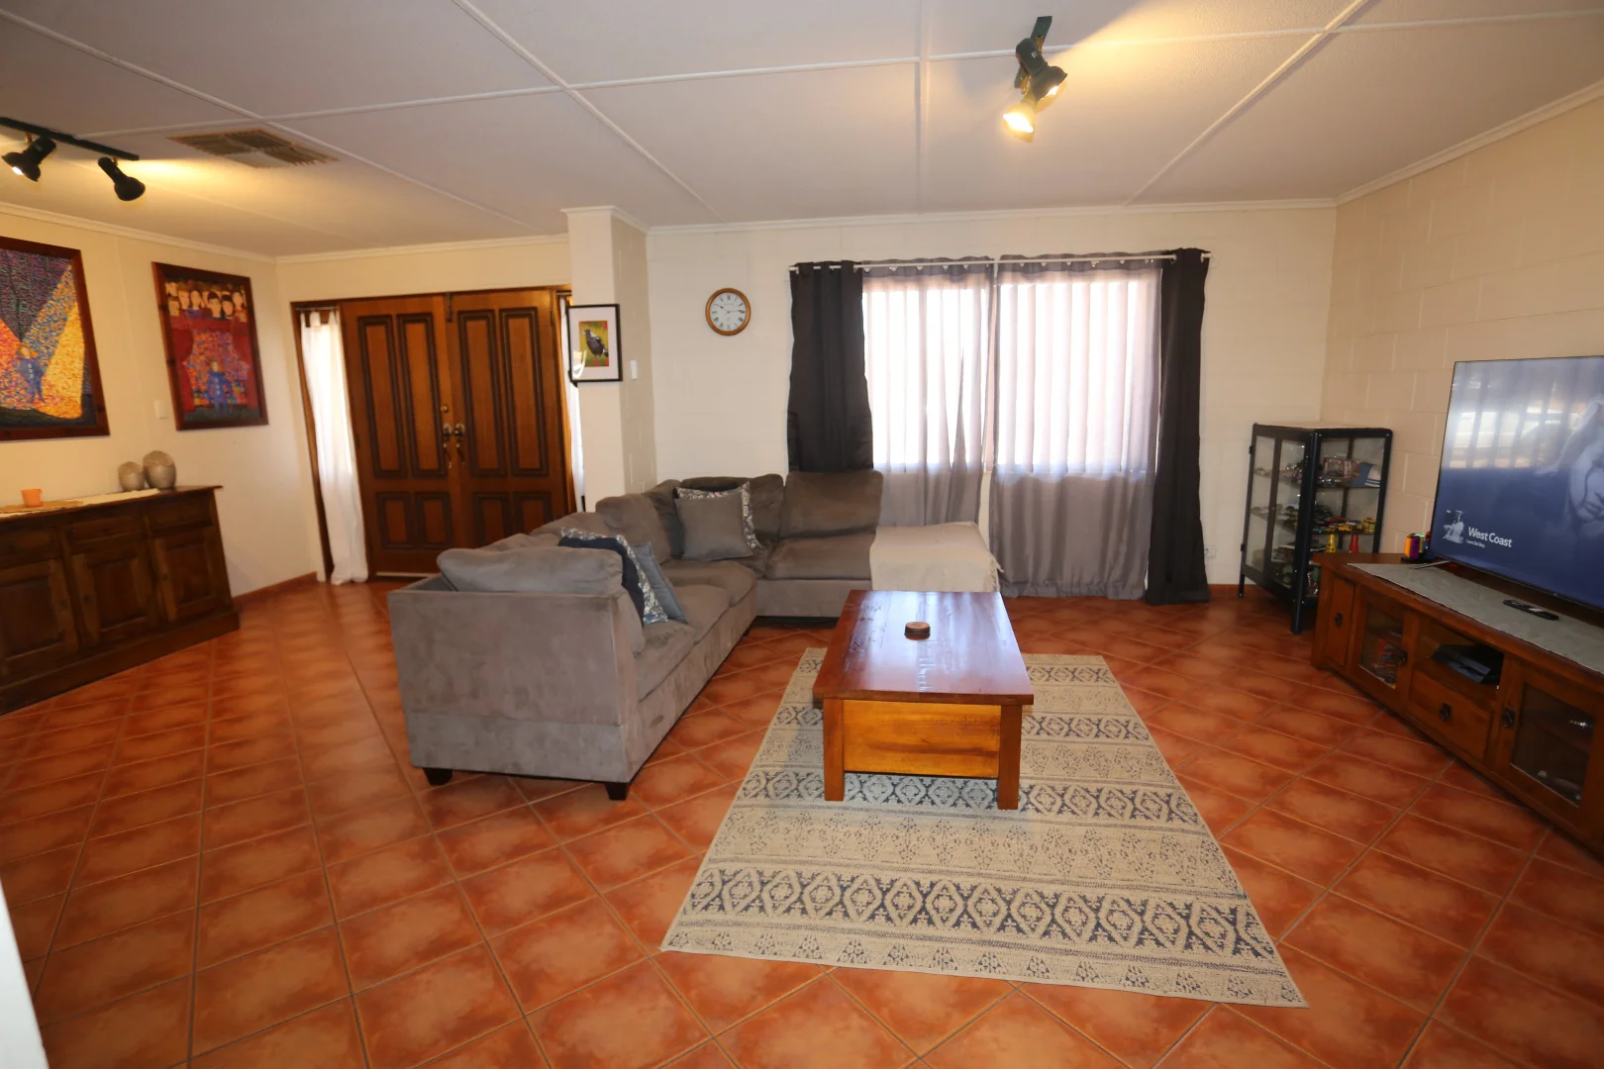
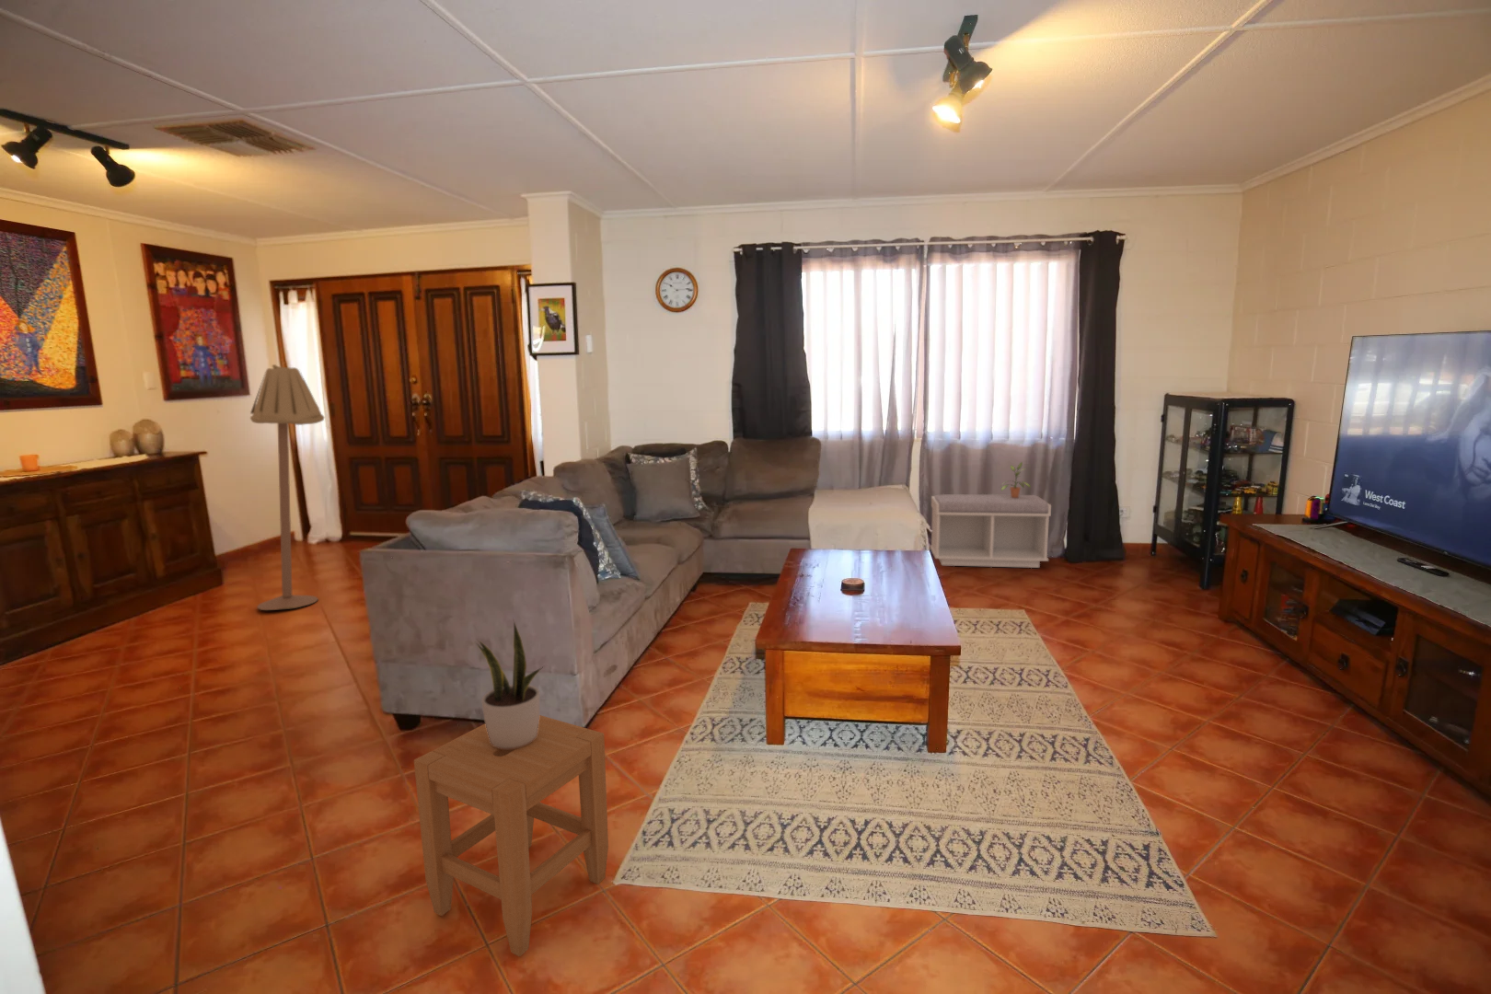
+ stool (517, 822)
+ bench (987, 528)
+ potted plant (506, 678)
+ floor lamp (288, 487)
+ potted plant (1015, 478)
